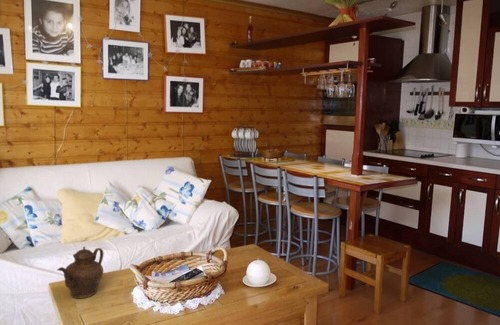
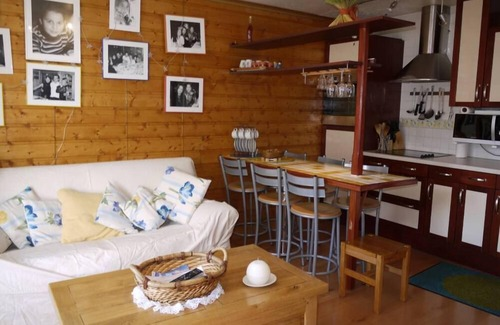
- teapot (81, 270)
